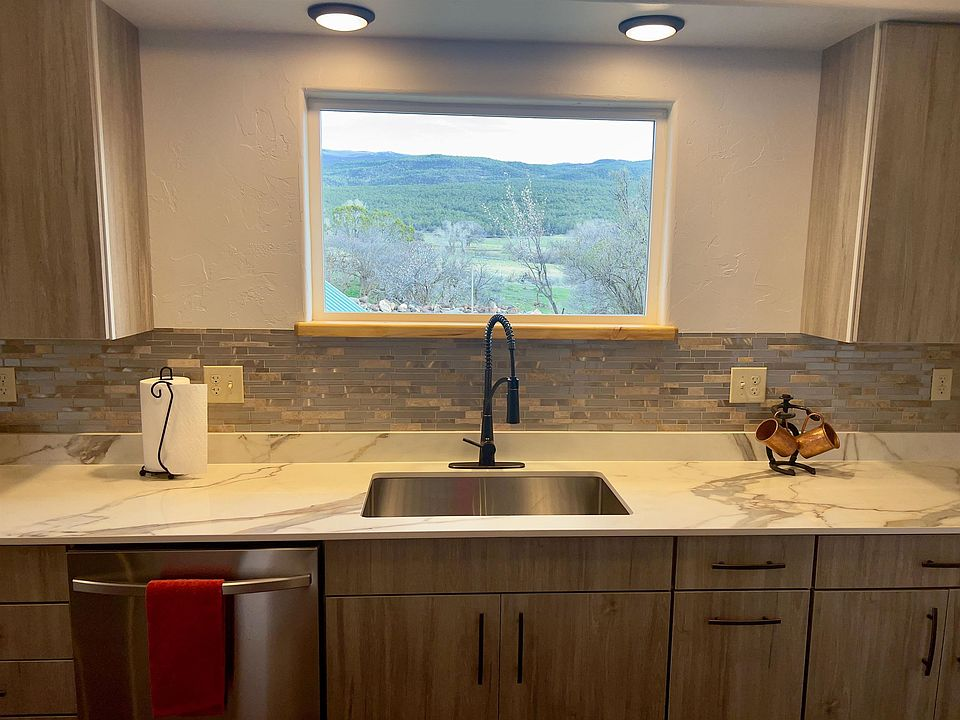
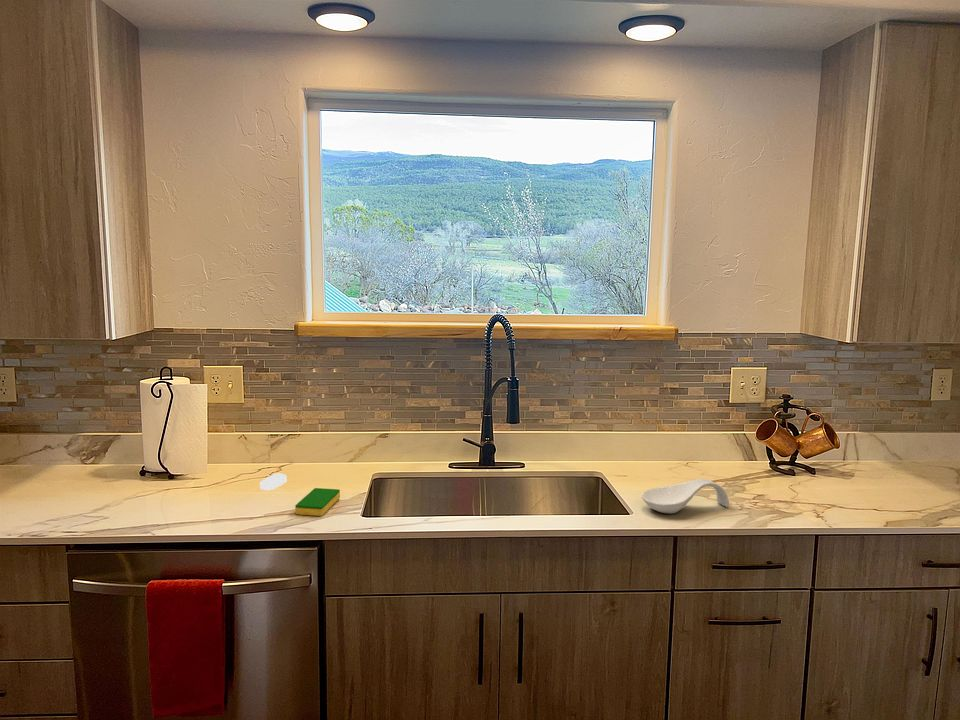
+ dish sponge (318, 501)
+ spoon rest (685, 494)
+ soap bar (273, 481)
